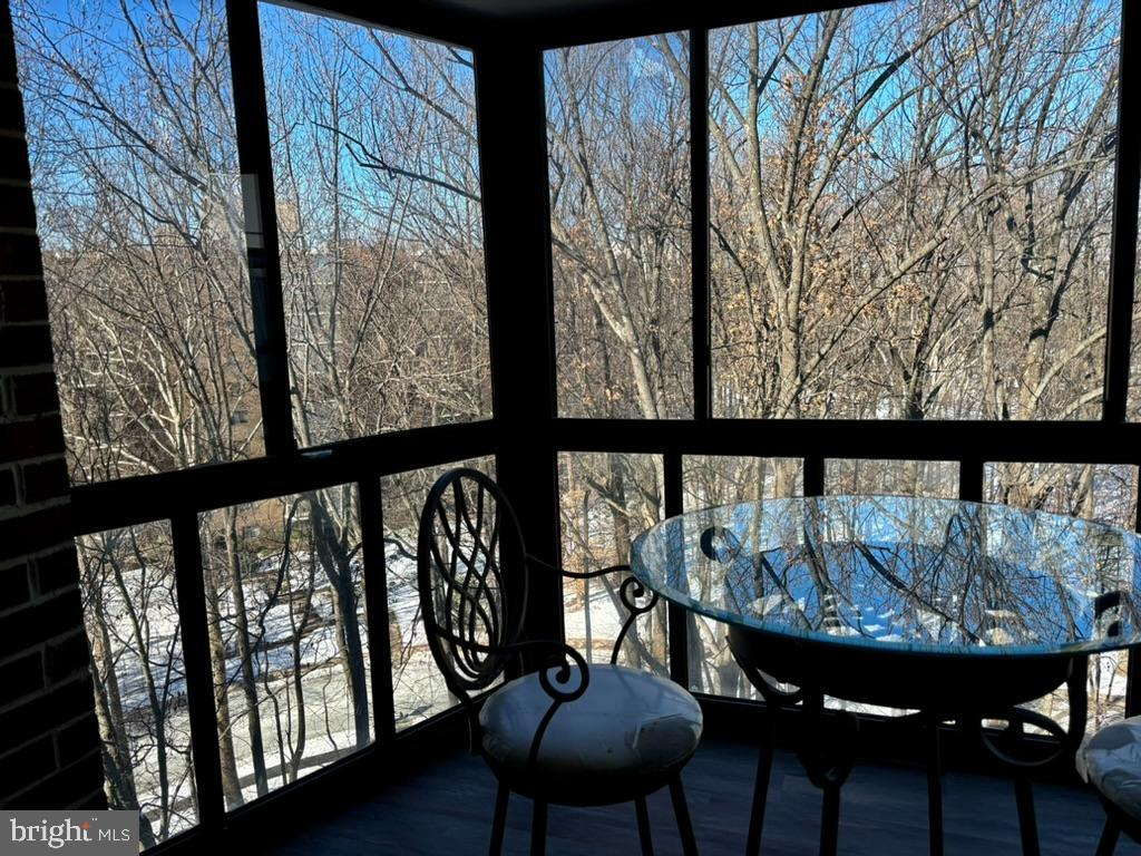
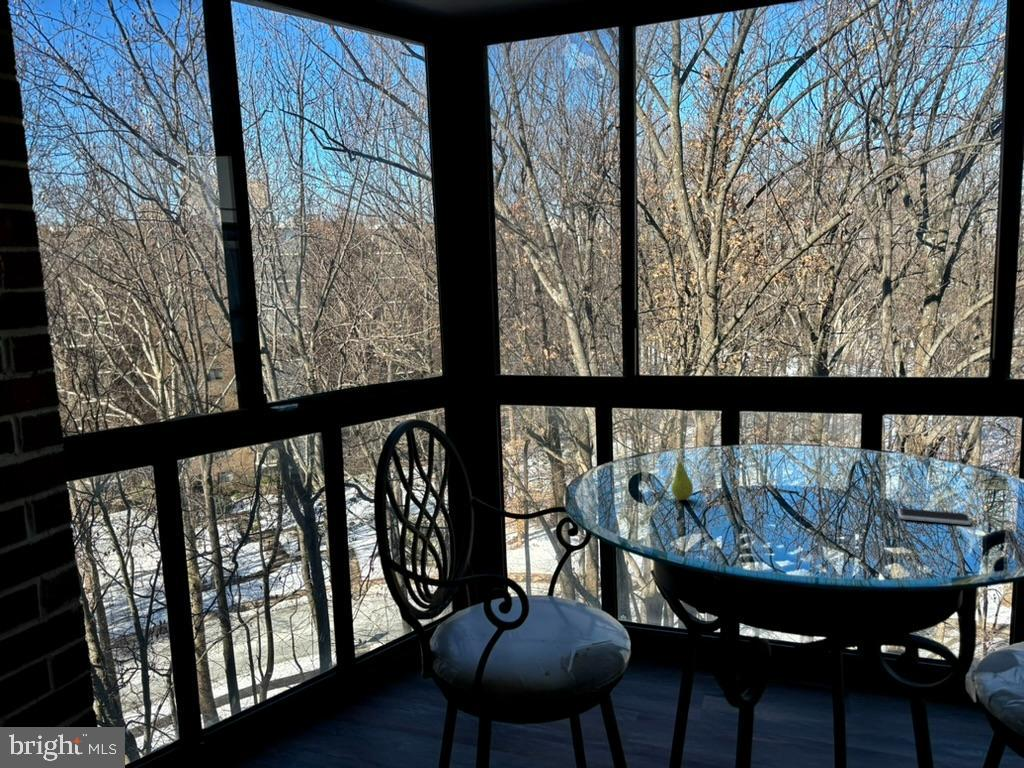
+ smartphone (933, 516)
+ fruit (682, 478)
